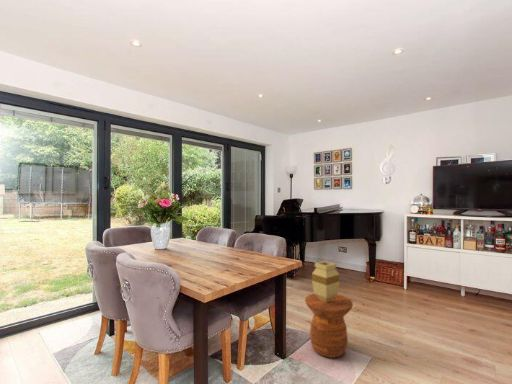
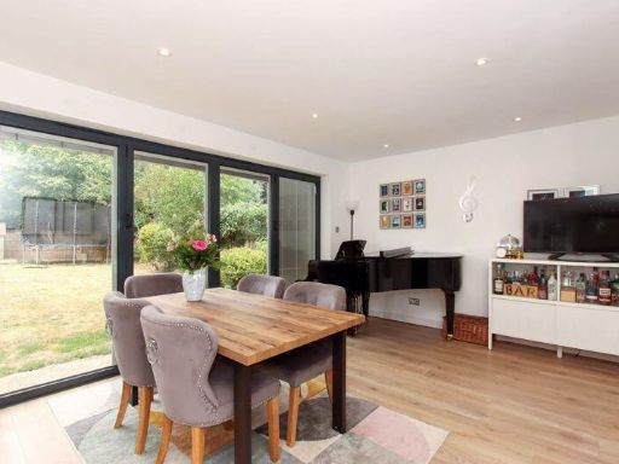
- vase (325, 281)
- side table (328, 325)
